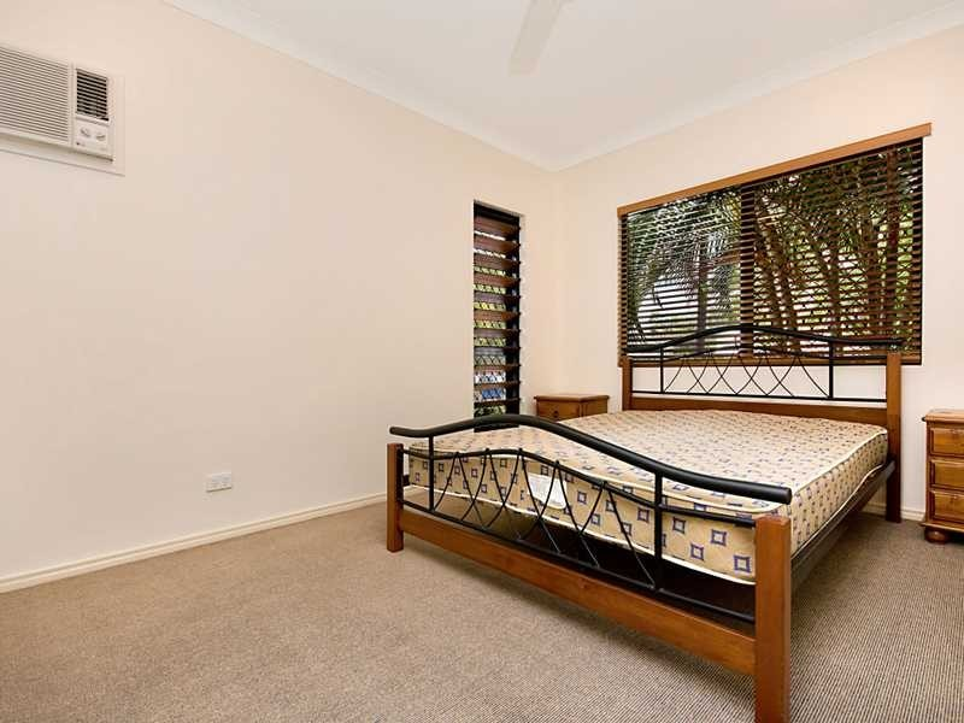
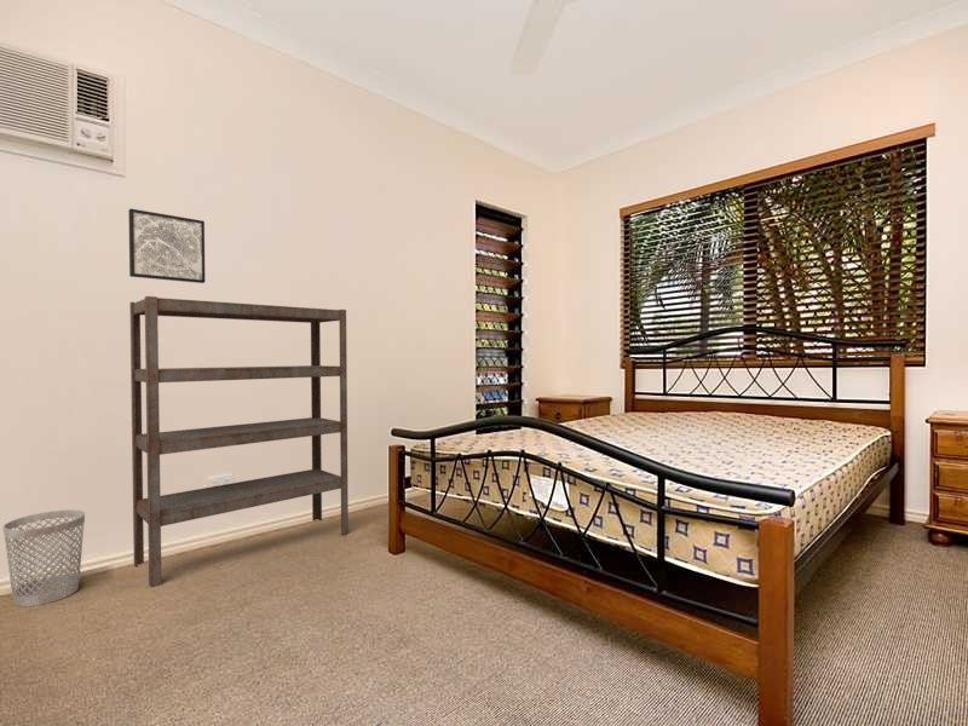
+ shelving unit (248, 427)
+ wastebasket (46, 557)
+ wall art (168, 247)
